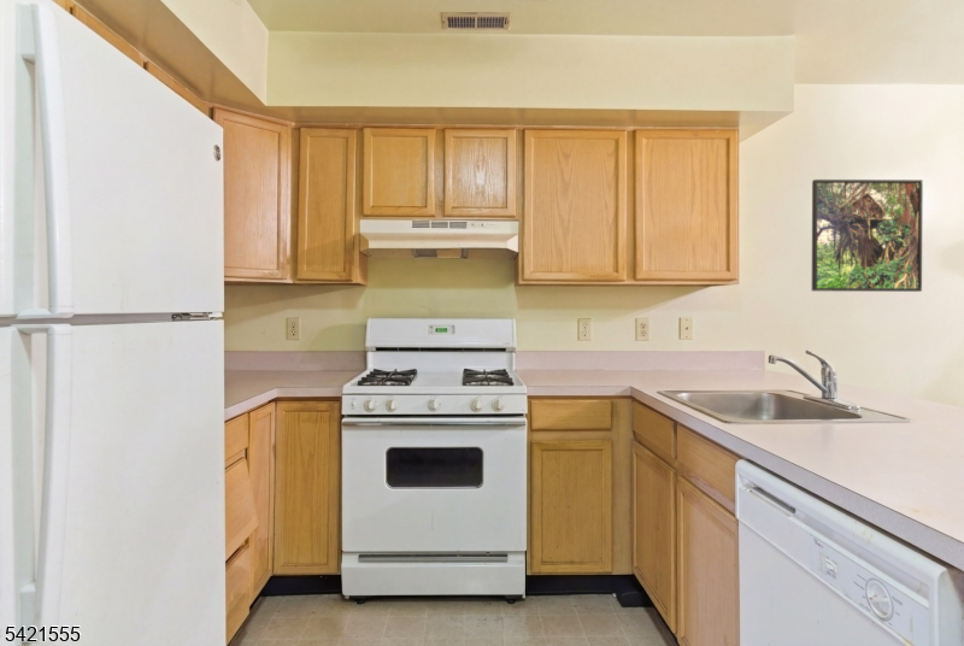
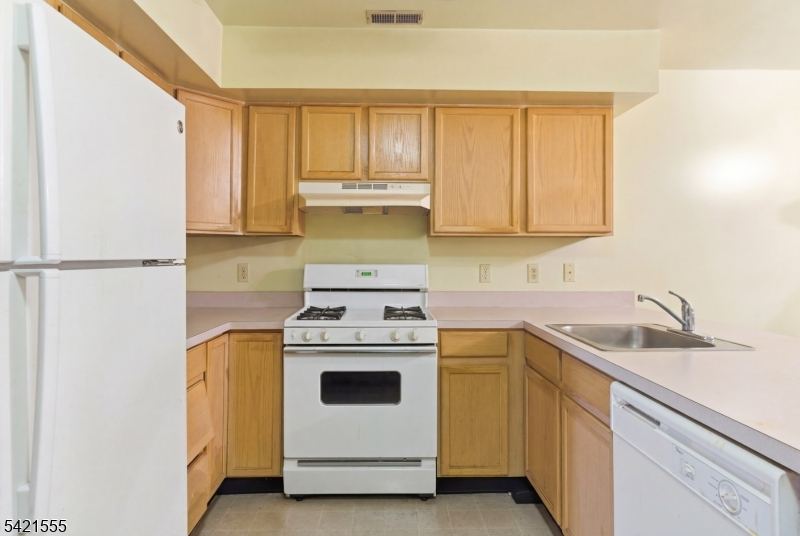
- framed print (866, 235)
